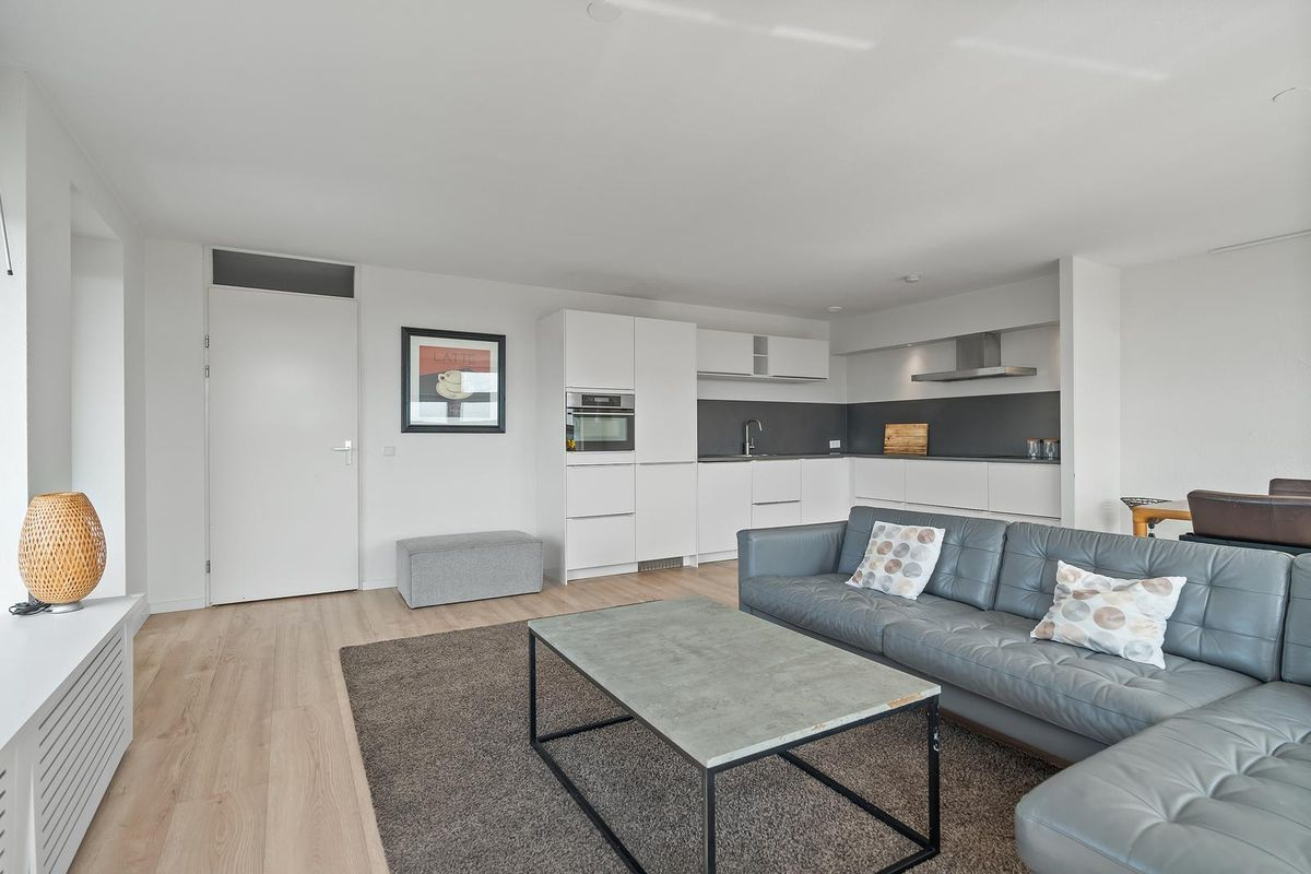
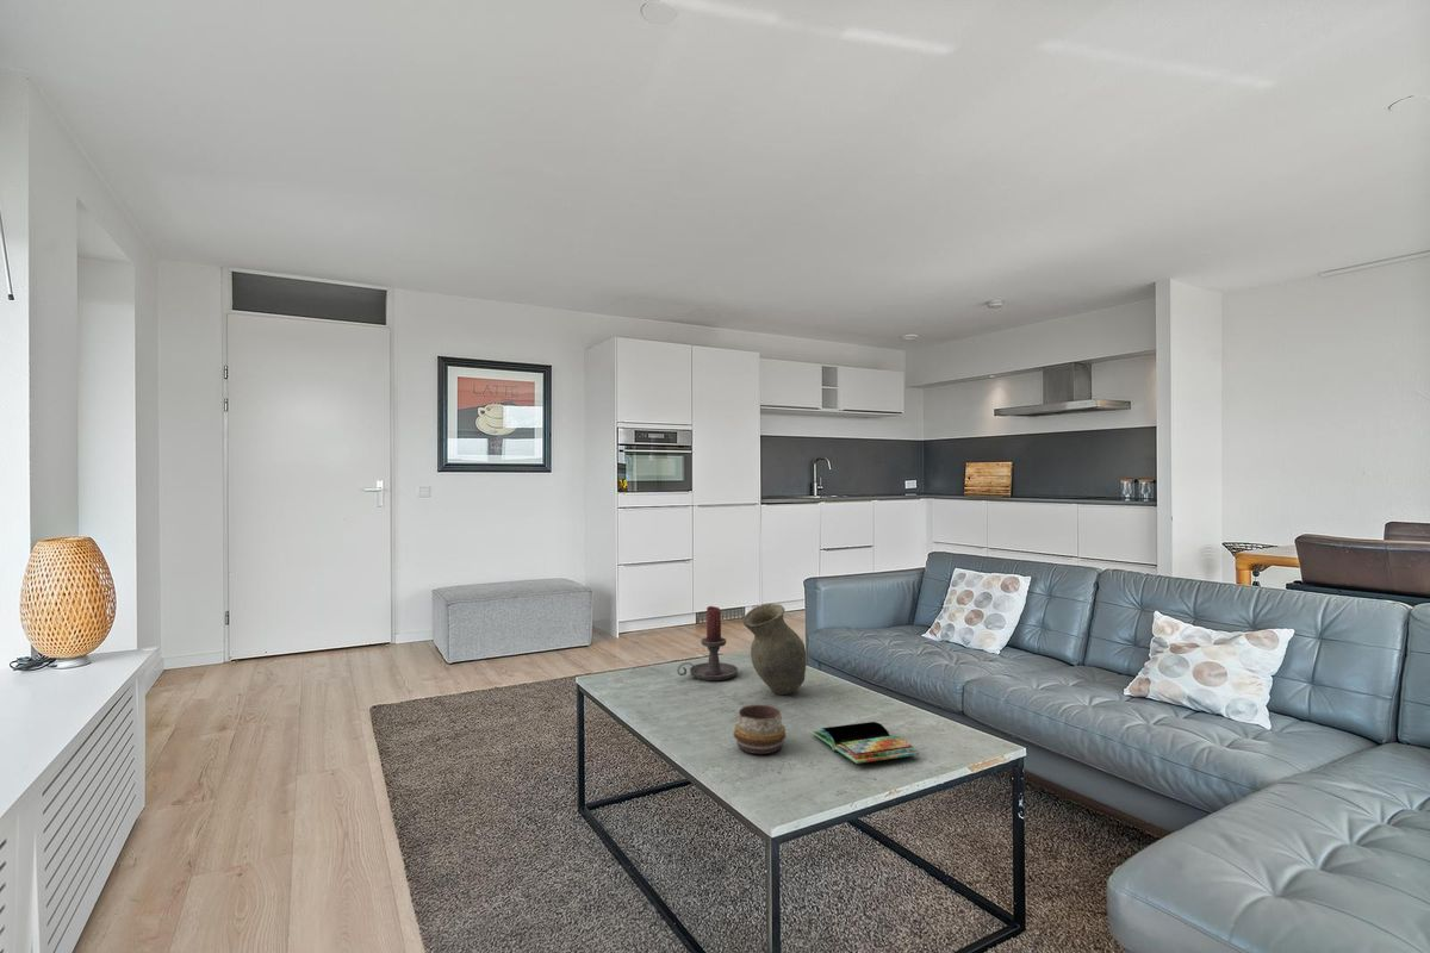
+ book (863, 740)
+ decorative bowl (759, 729)
+ candle holder (707, 641)
+ vase (775, 648)
